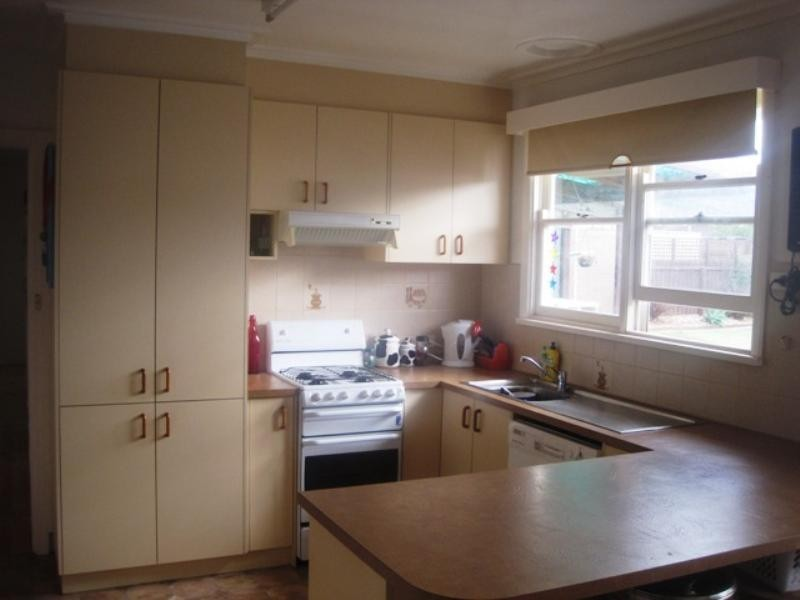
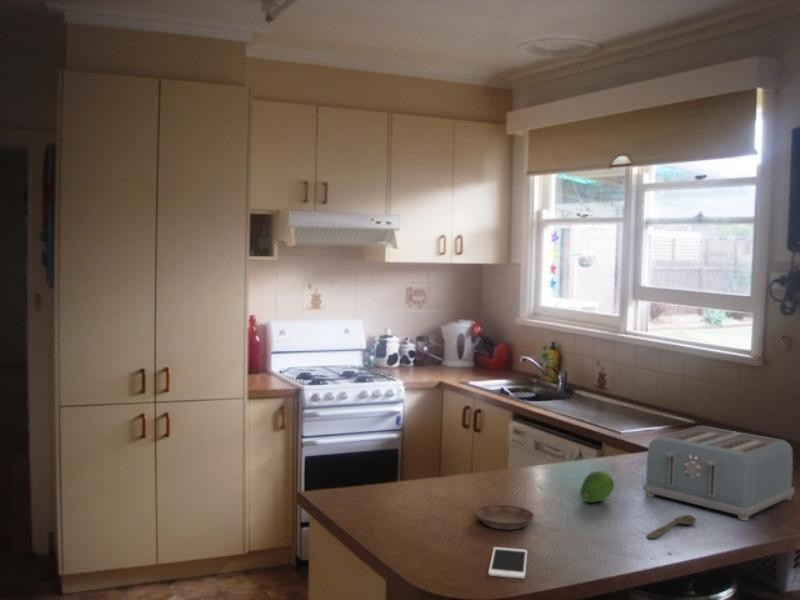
+ toaster (716, 468)
+ spoon (670, 526)
+ cell phone (508, 562)
+ saucer (504, 518)
+ fruit (596, 486)
